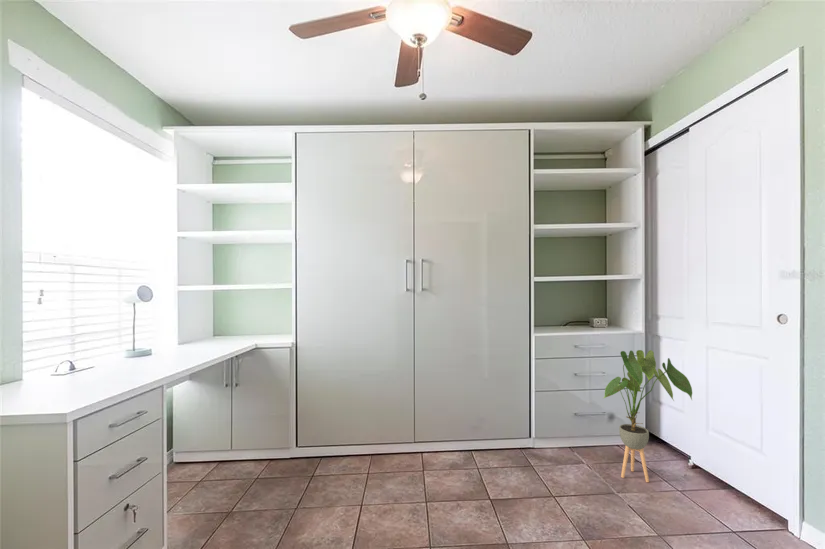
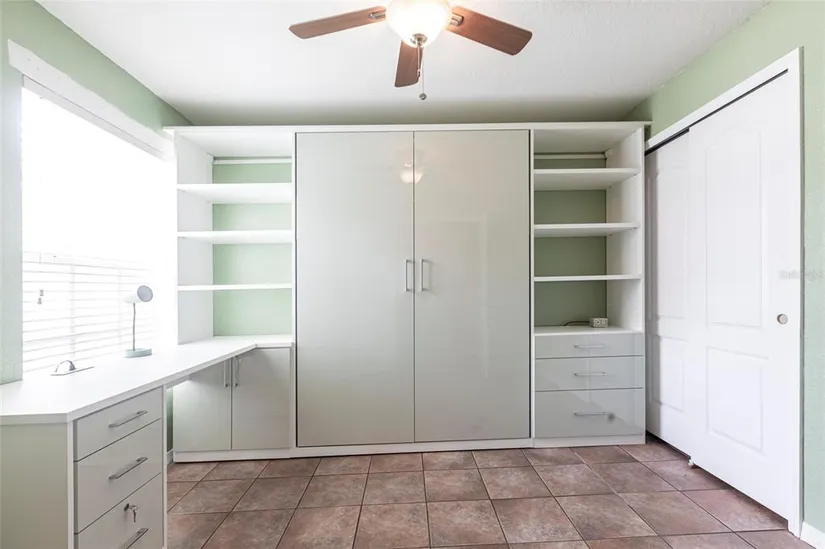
- house plant (639, 412)
